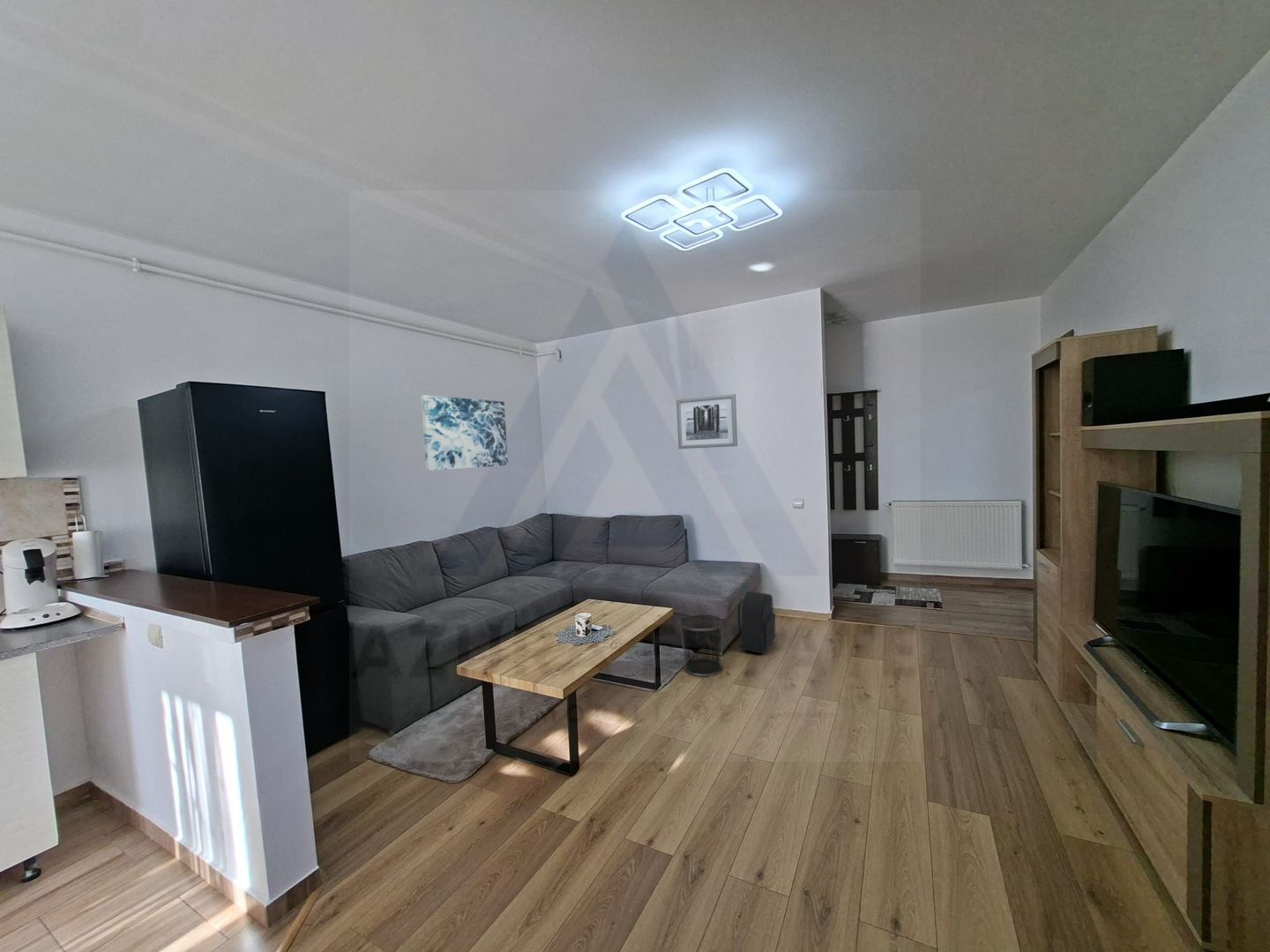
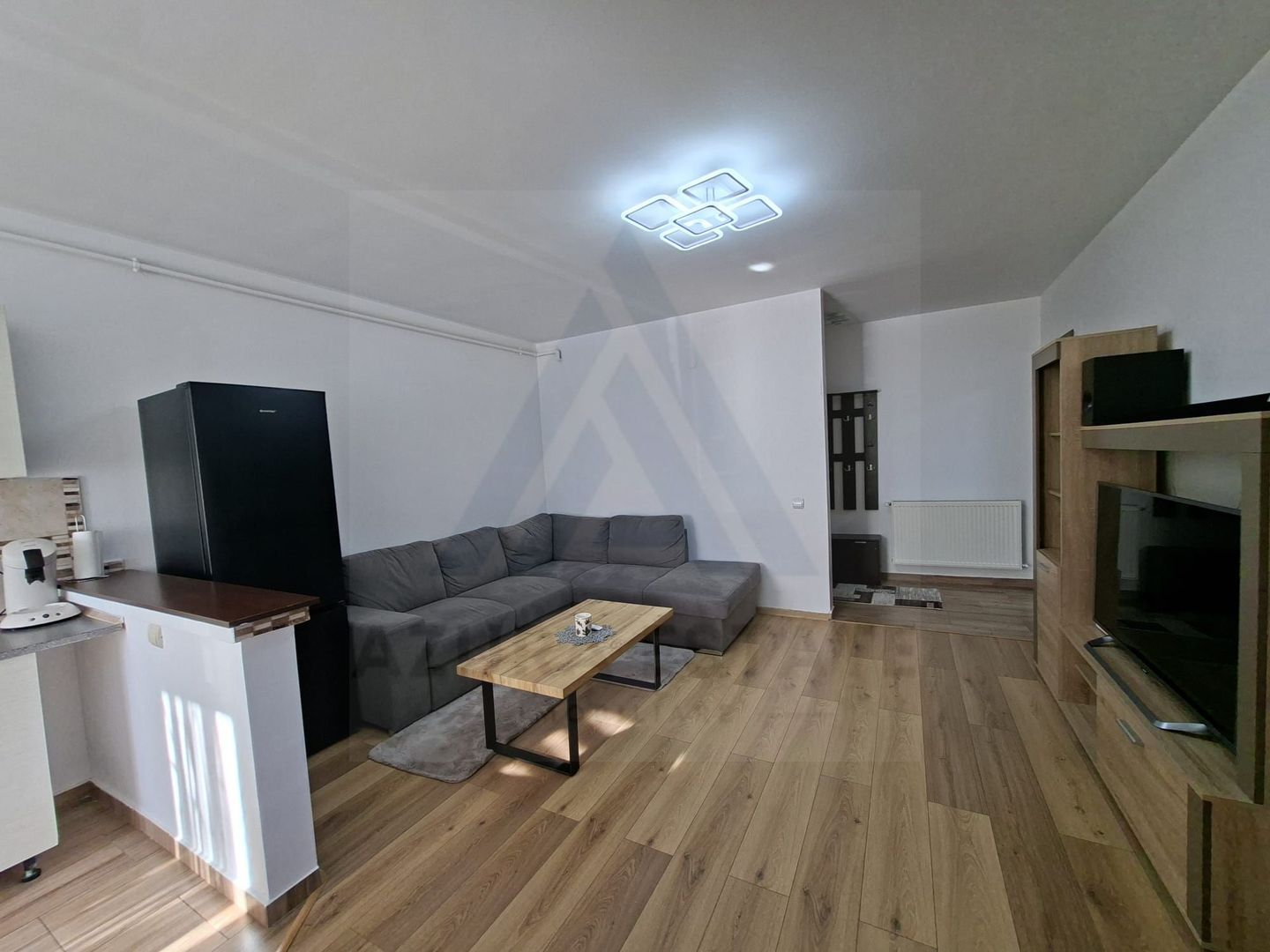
- wall art (468, 433)
- backpack (756, 618)
- wall art (706, 422)
- waste bin (702, 644)
